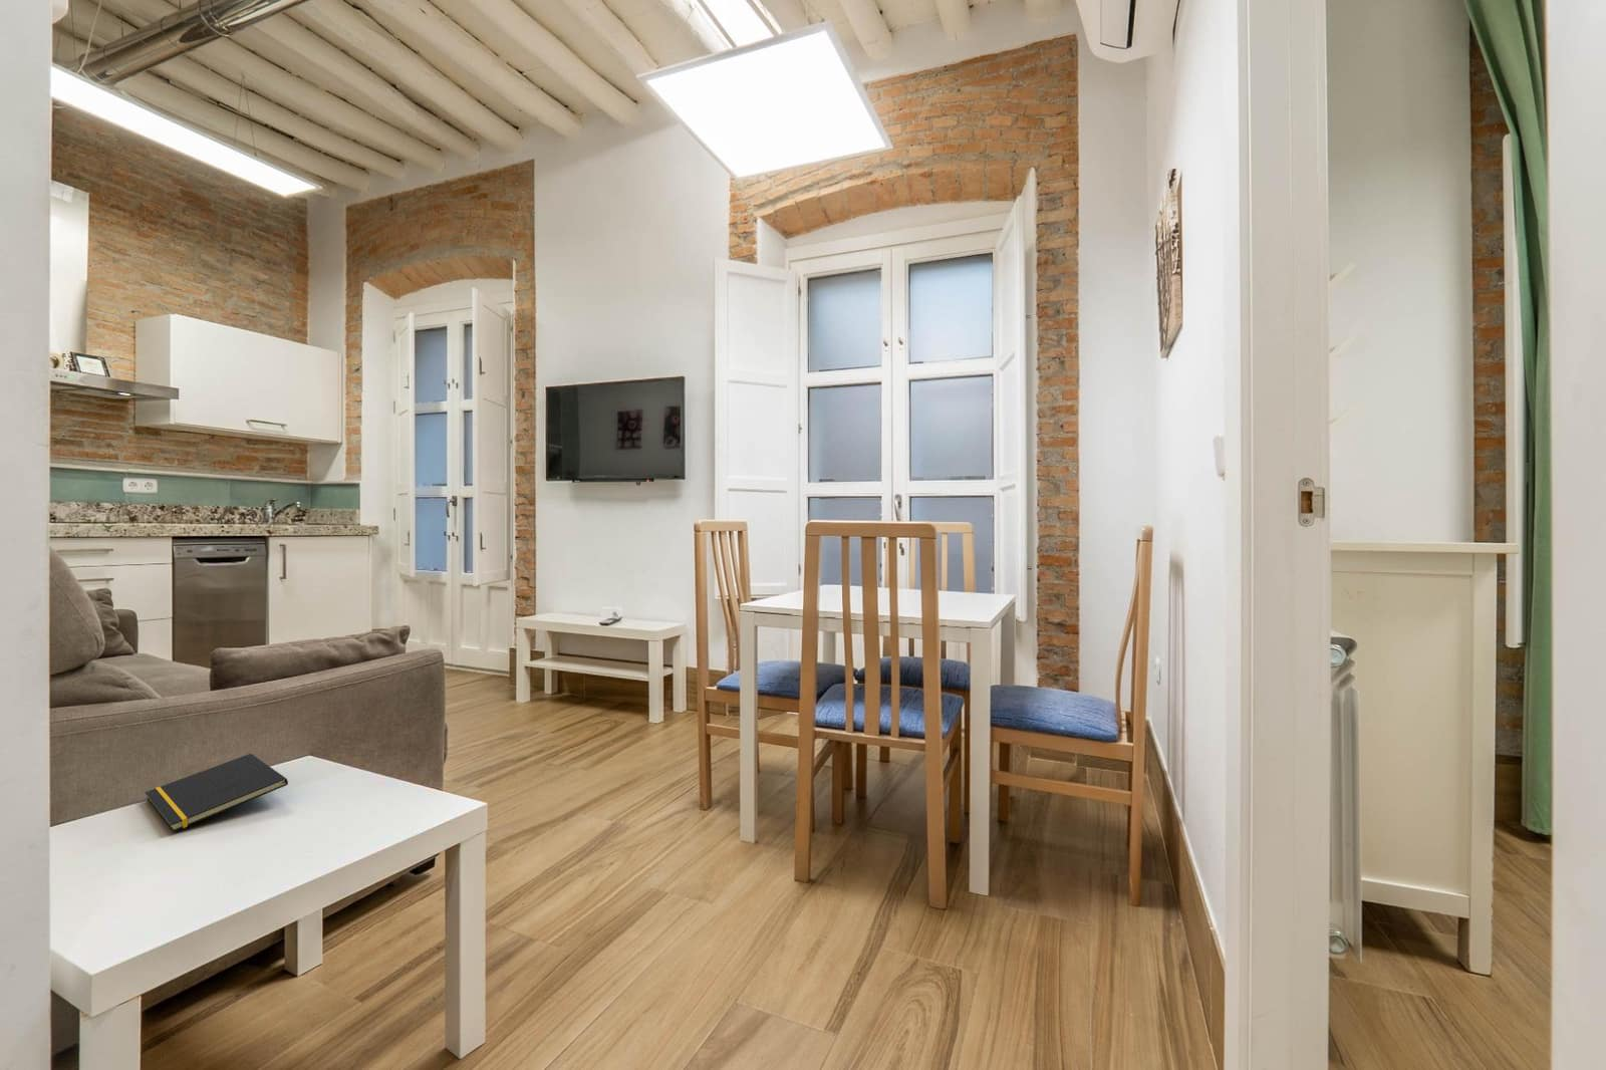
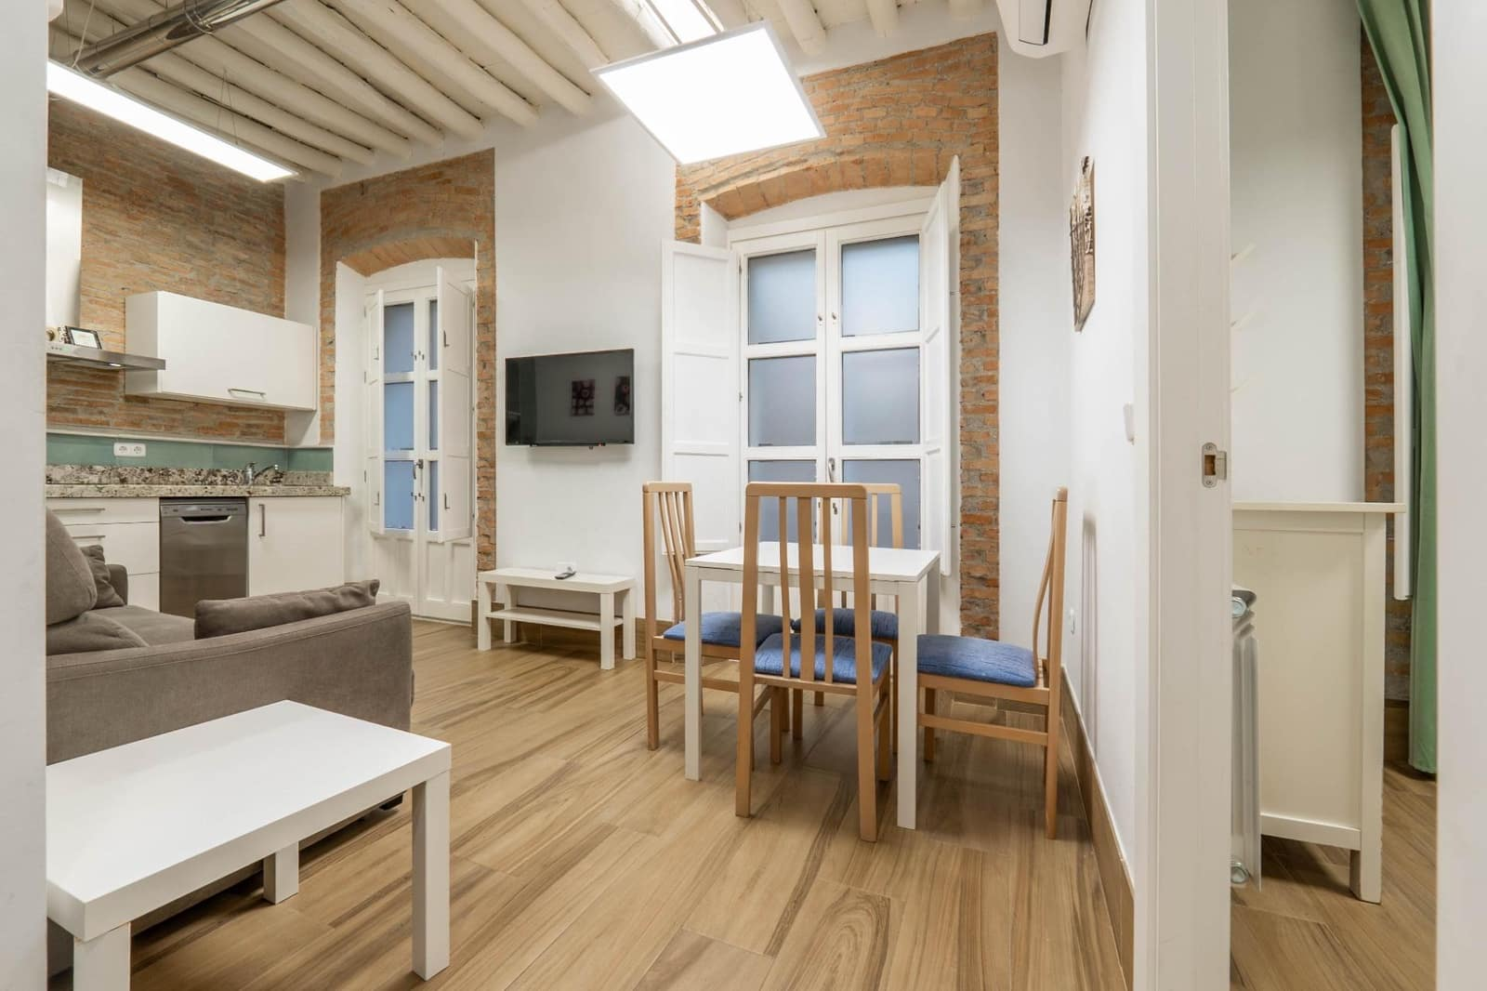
- notepad (216, 788)
